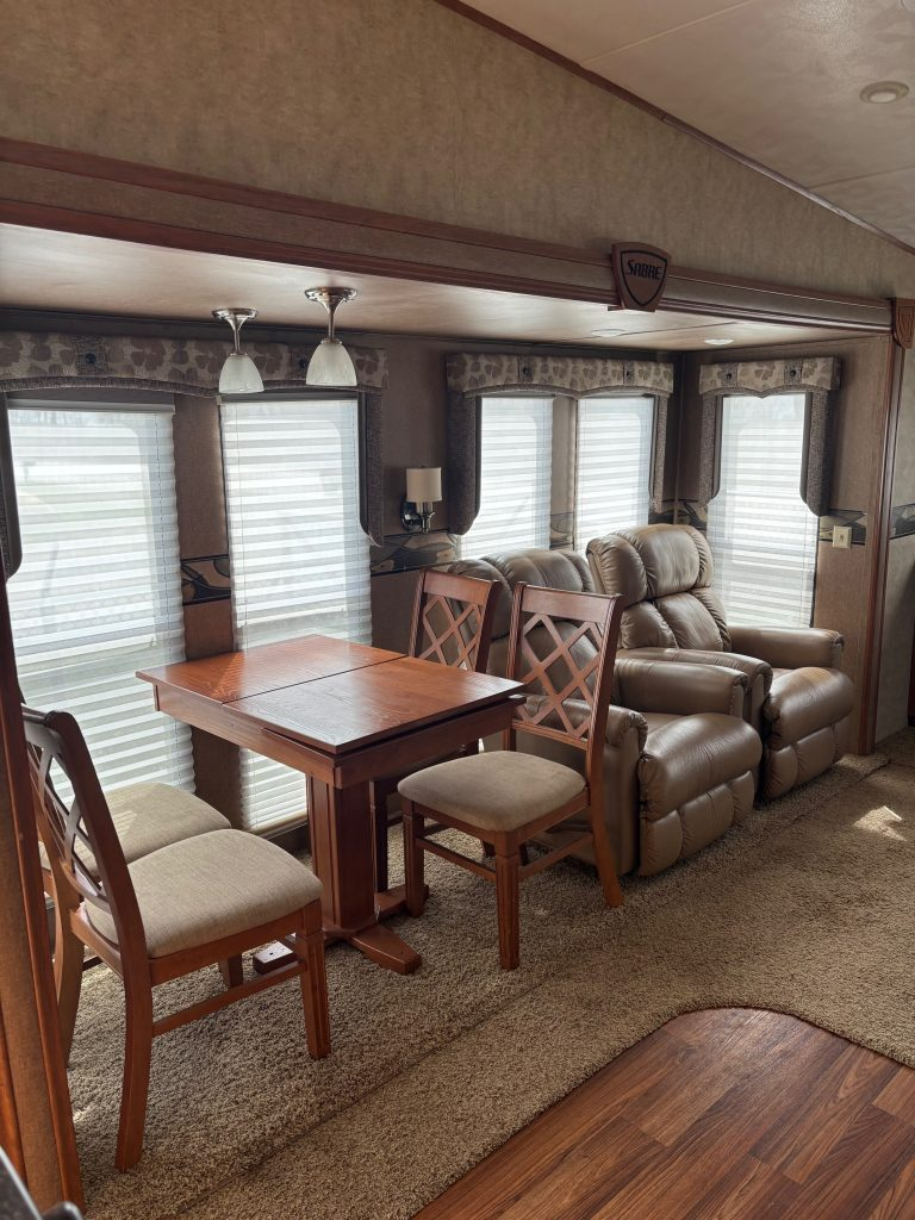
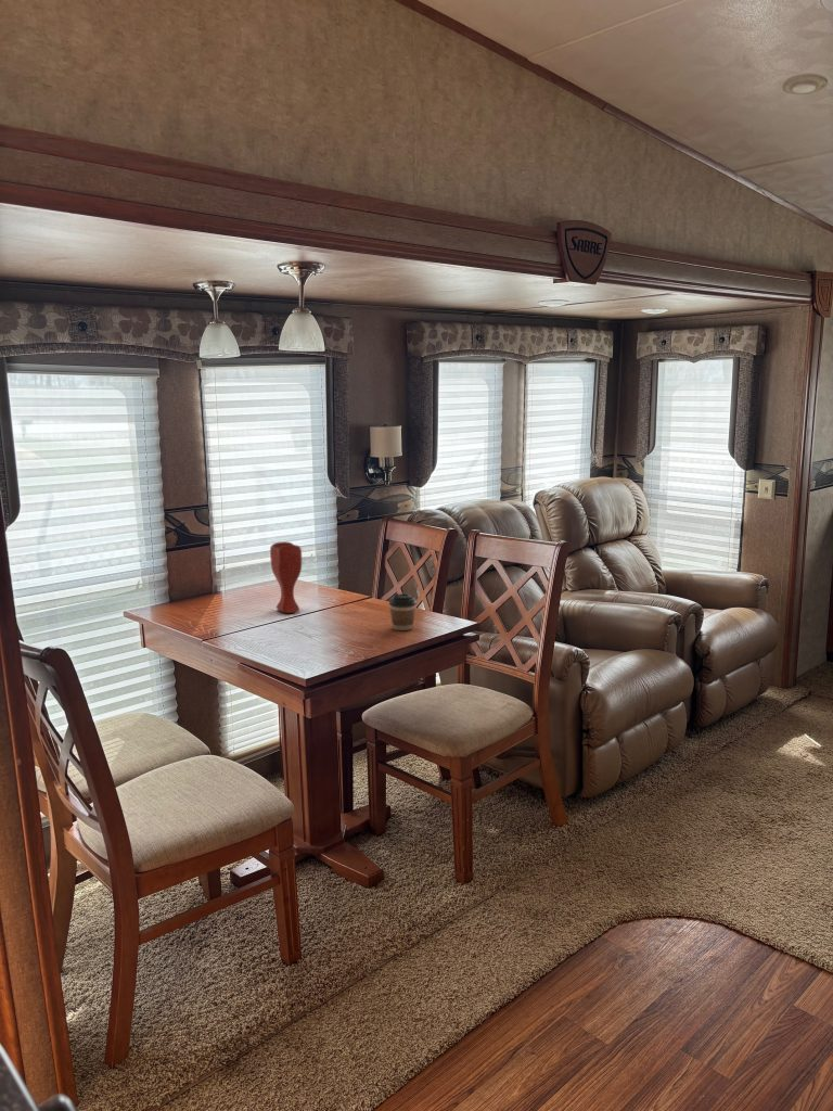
+ coffee cup (402, 610)
+ vase (286, 577)
